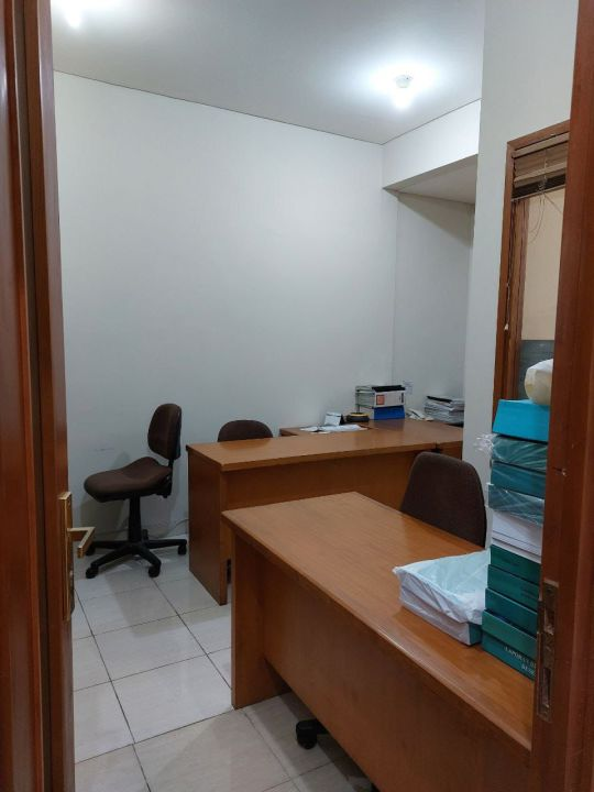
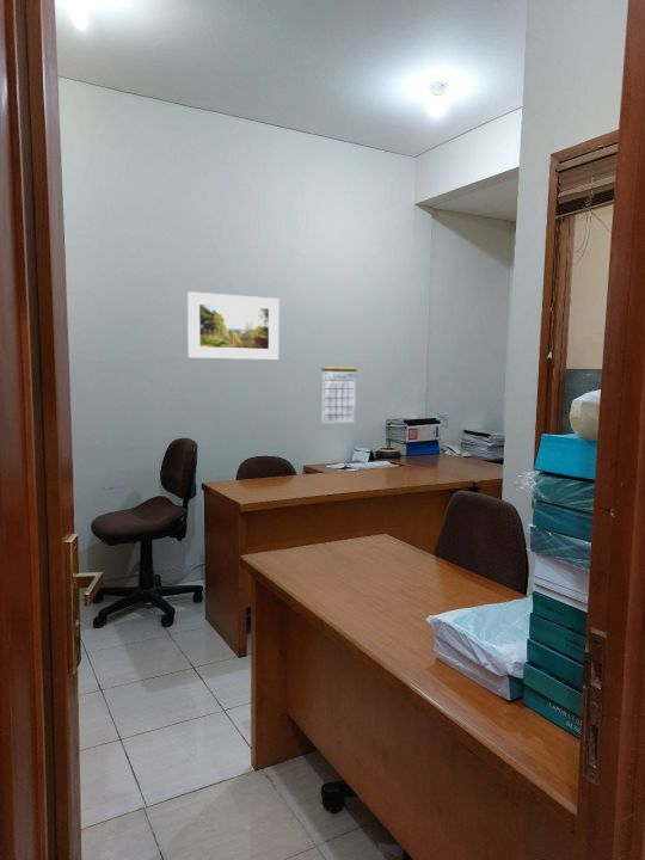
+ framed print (234, 327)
+ calendar (338, 388)
